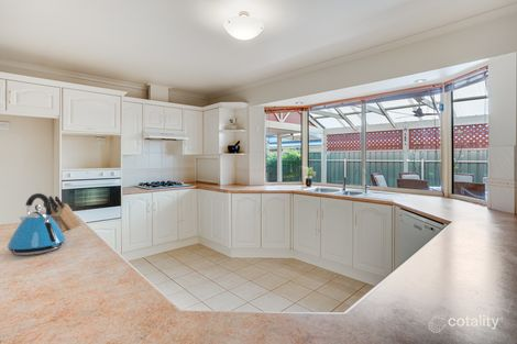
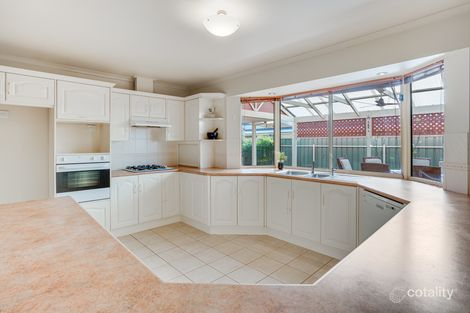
- kettle (38, 221)
- knife block (62, 211)
